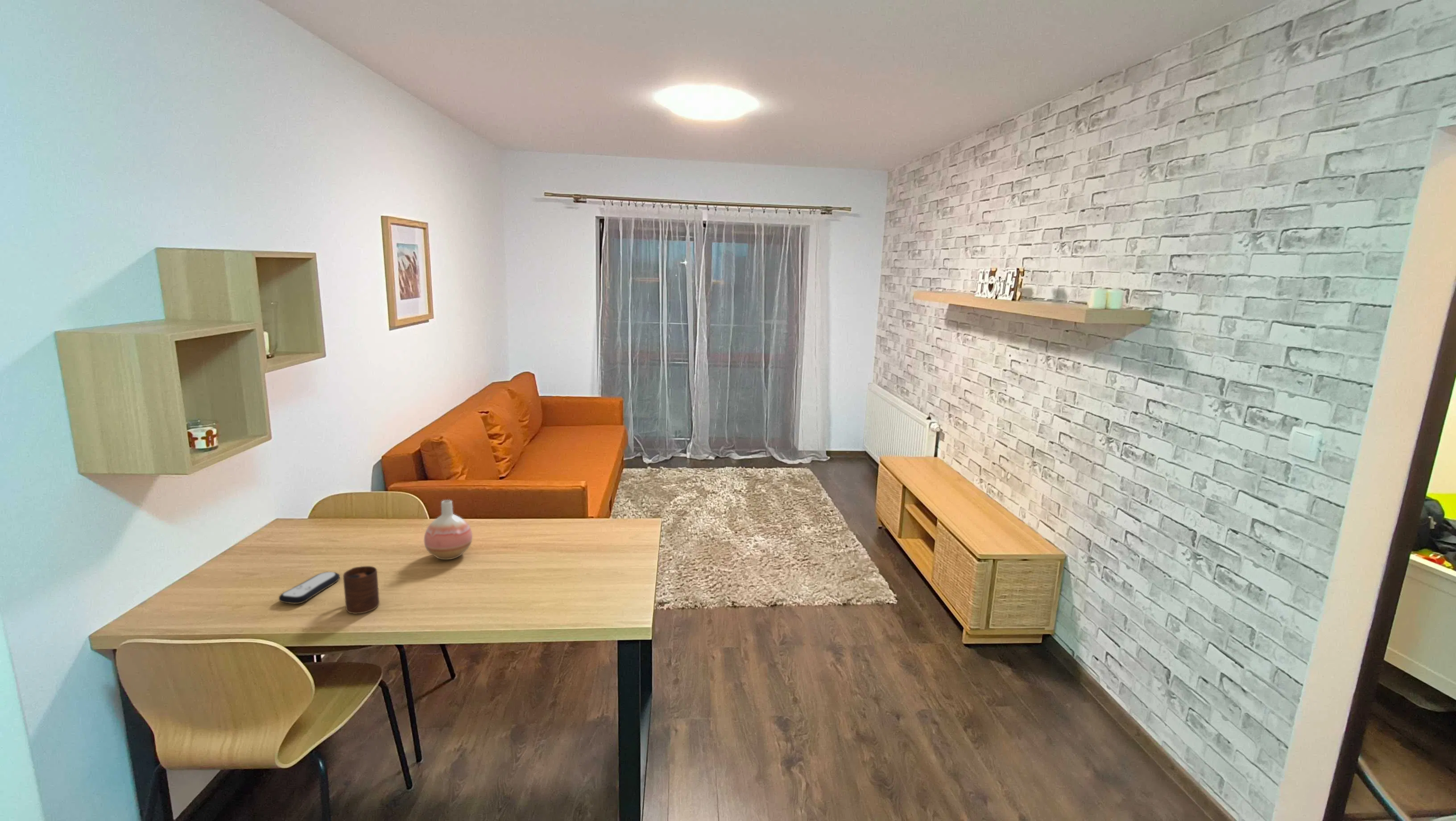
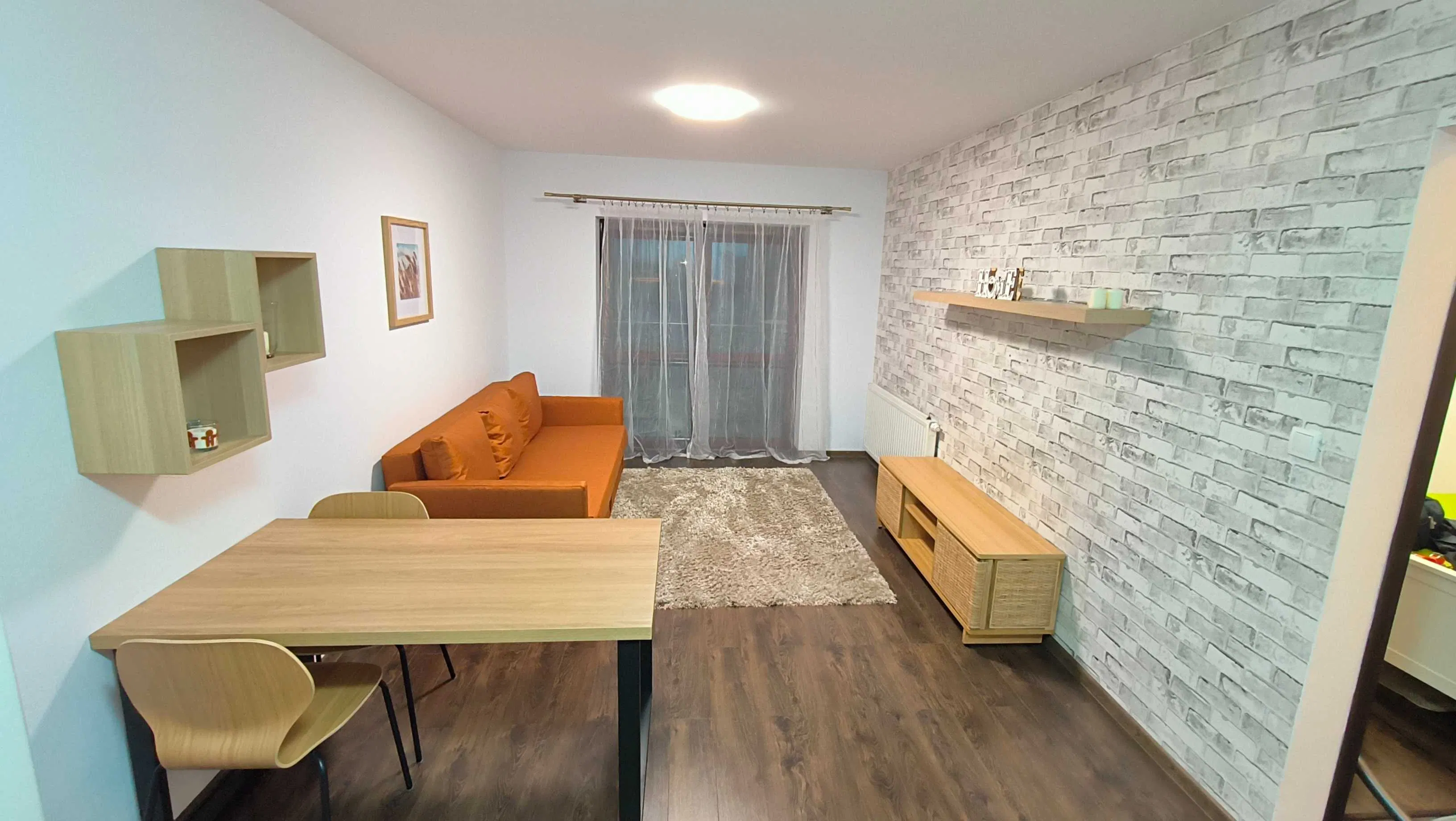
- cup (359, 589)
- remote control (311, 587)
- vase (448, 529)
